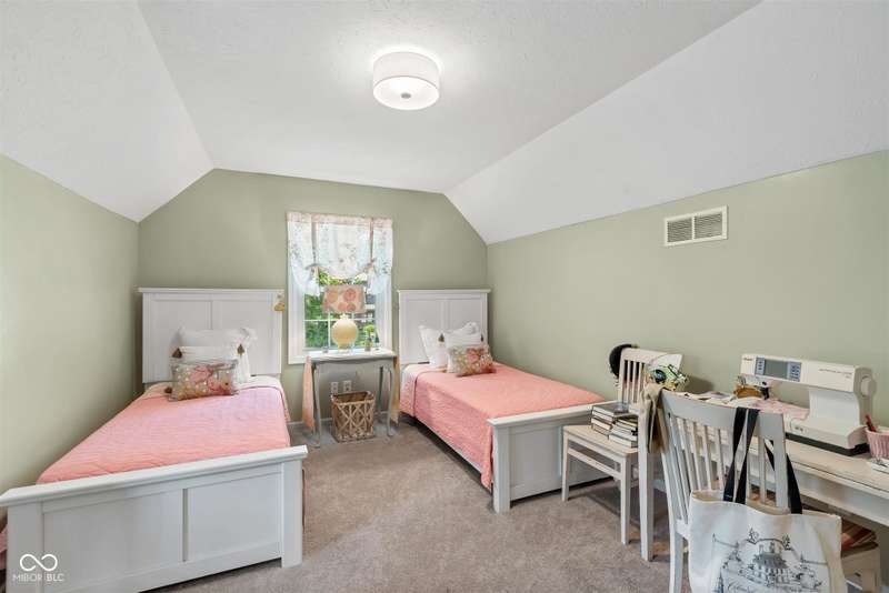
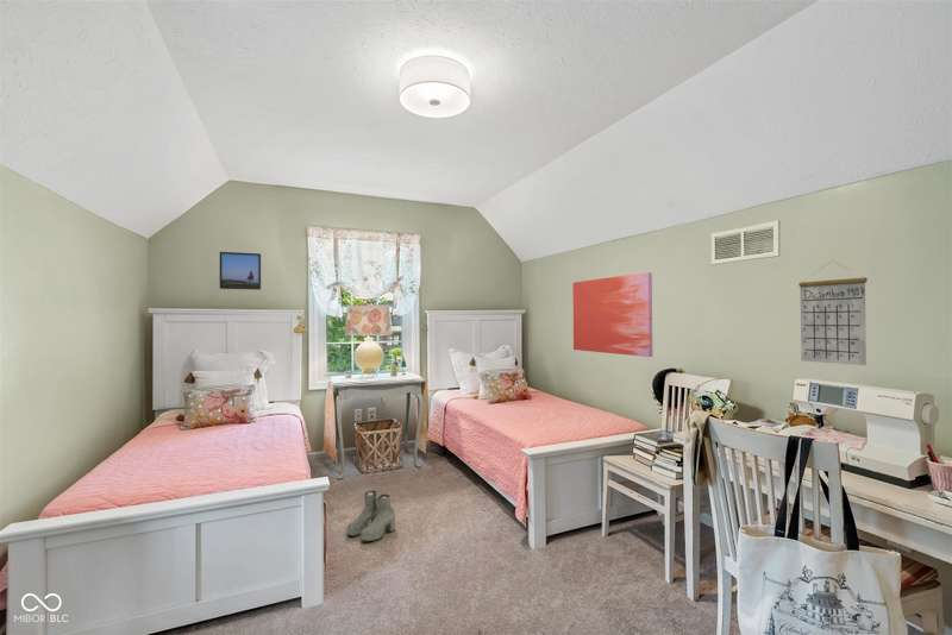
+ wall art (608, 315)
+ calendar (831, 312)
+ boots (371, 514)
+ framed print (240, 270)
